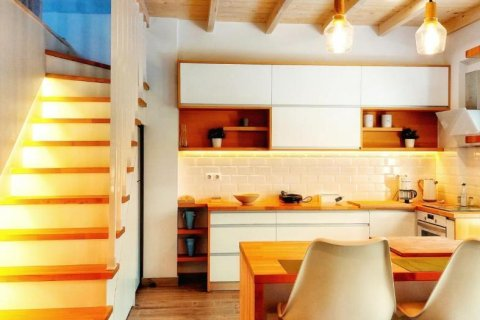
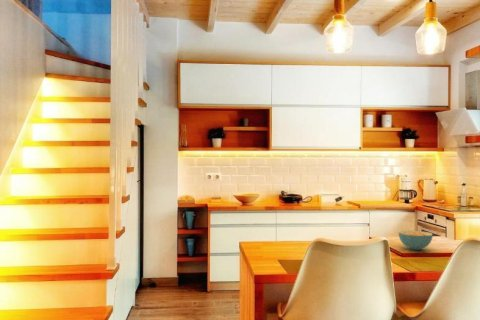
+ cereal bowl (415, 241)
